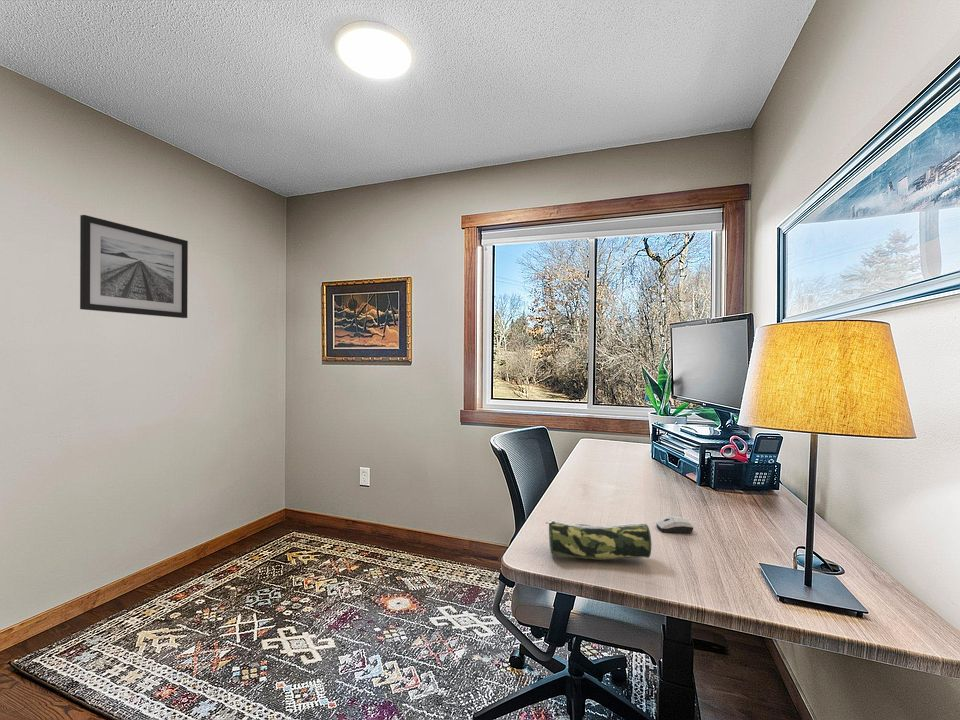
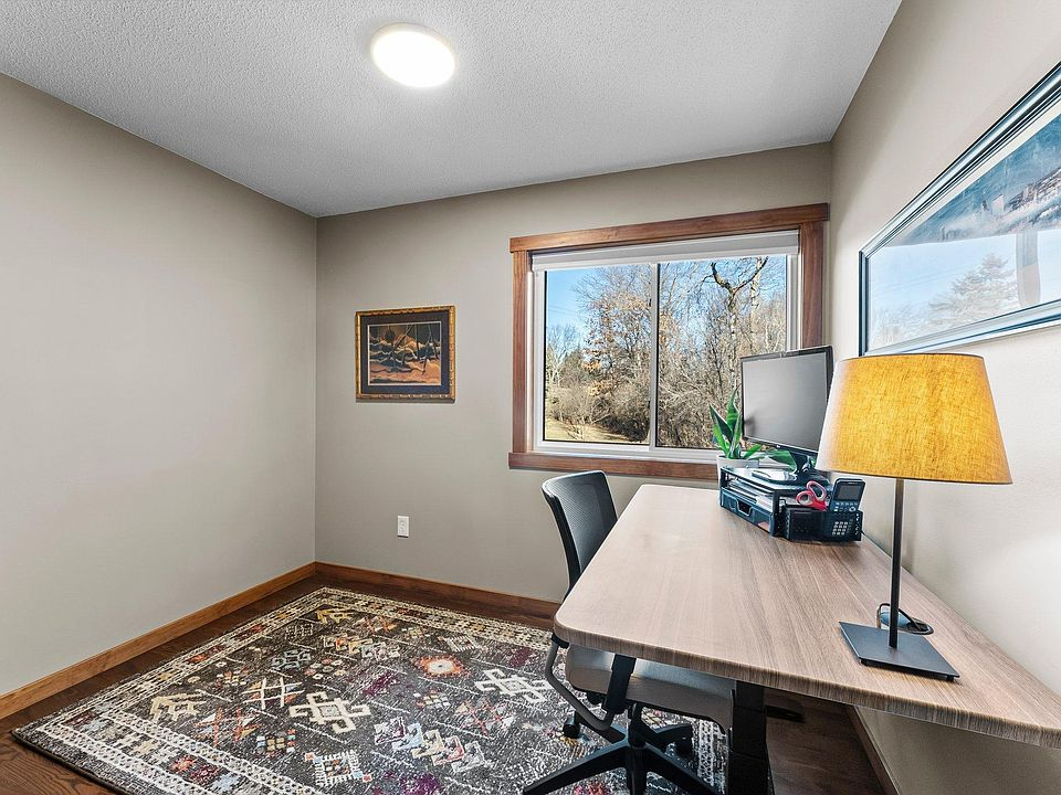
- computer mouse (674, 523)
- pencil case (595, 539)
- wall art (139, 271)
